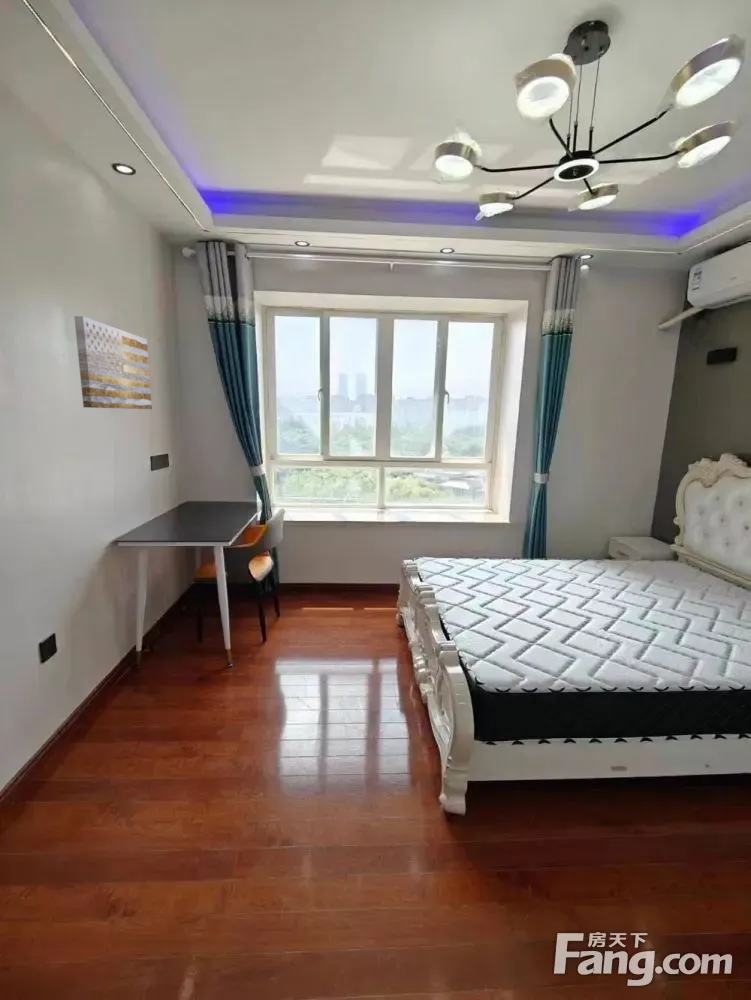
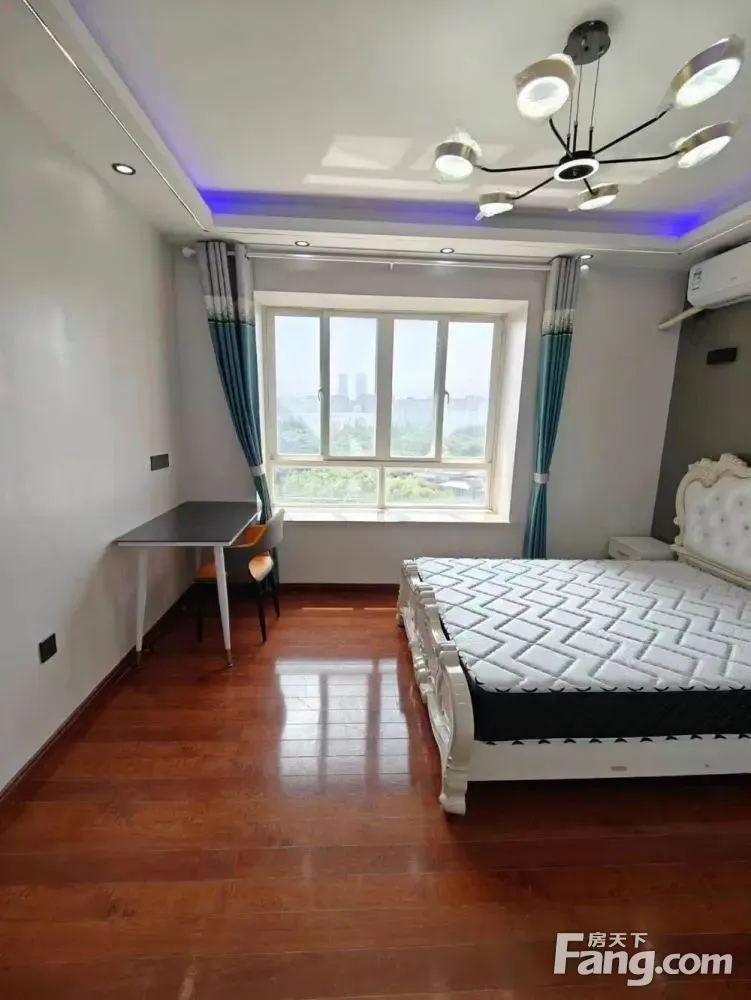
- wall art (118, 369)
